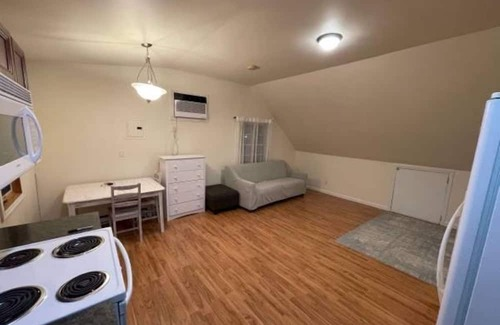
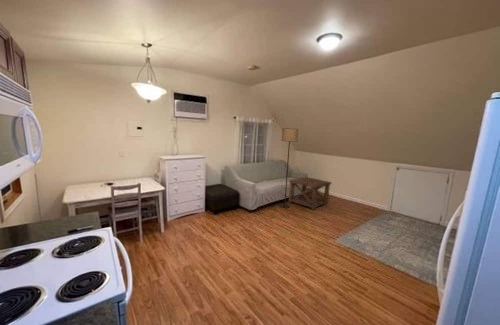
+ floor lamp (287, 168)
+ side table (309, 192)
